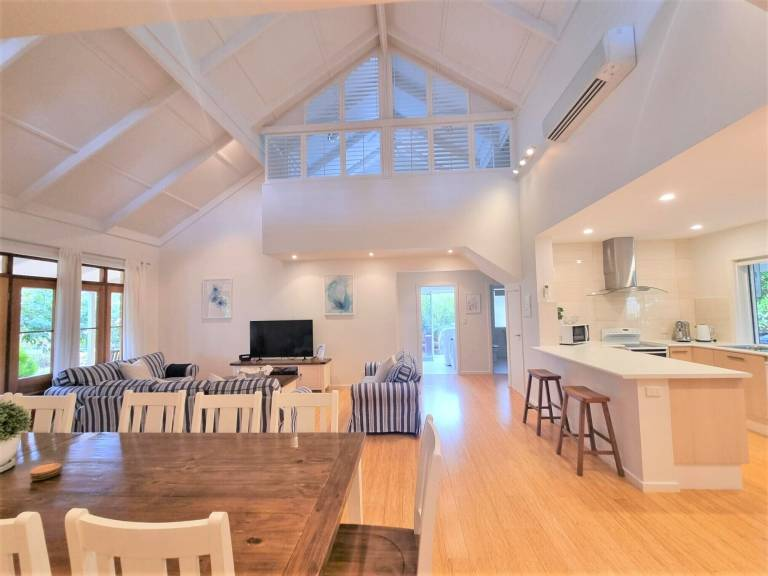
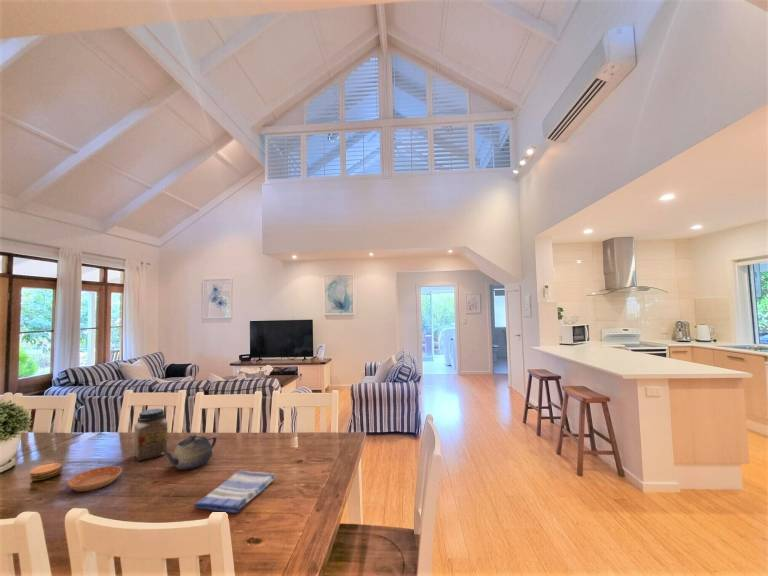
+ saucer (95, 479)
+ dish towel (237, 489)
+ teapot (190, 450)
+ jar (151, 432)
